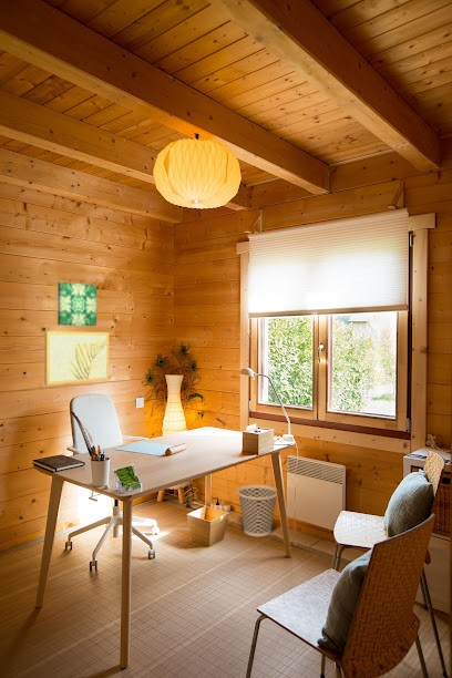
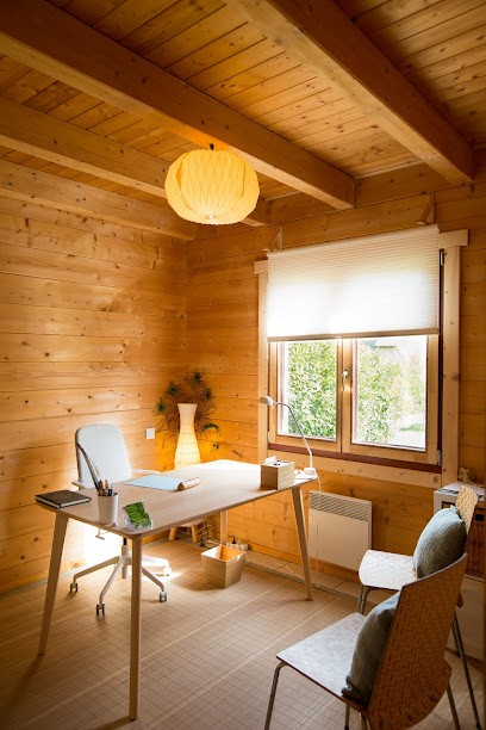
- wastebasket (257, 511)
- wall art (78, 305)
- wall art (78, 357)
